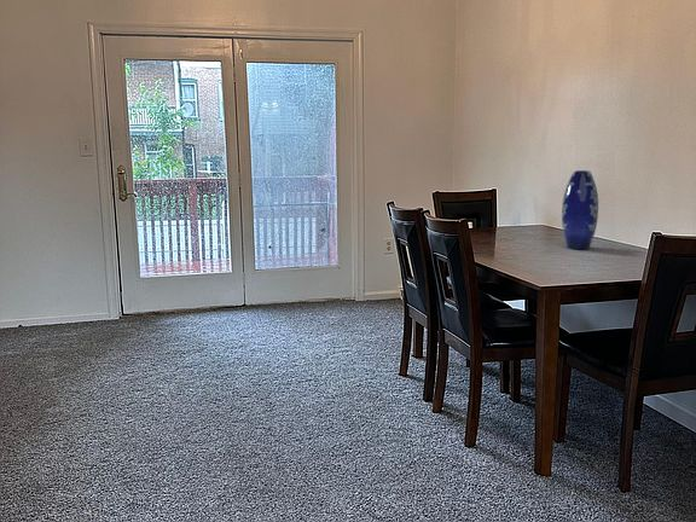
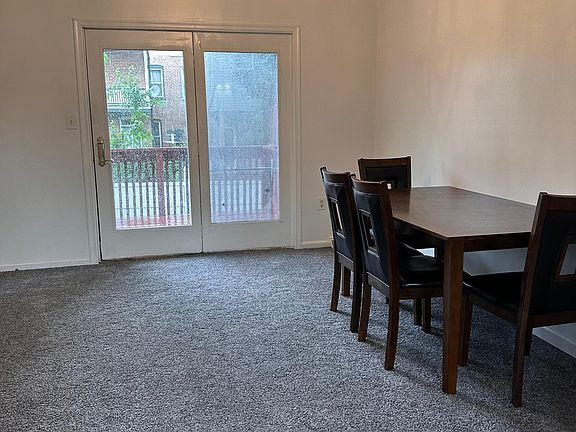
- vase (580, 209)
